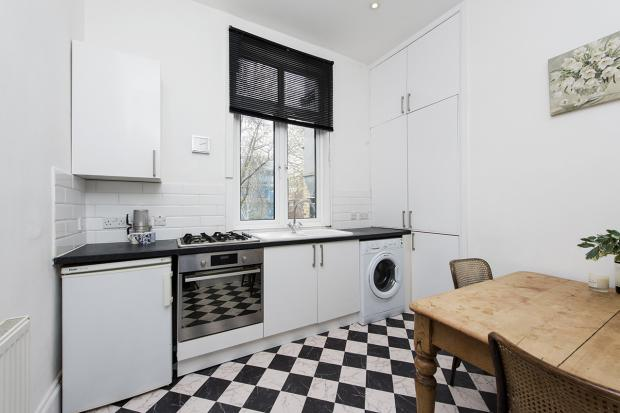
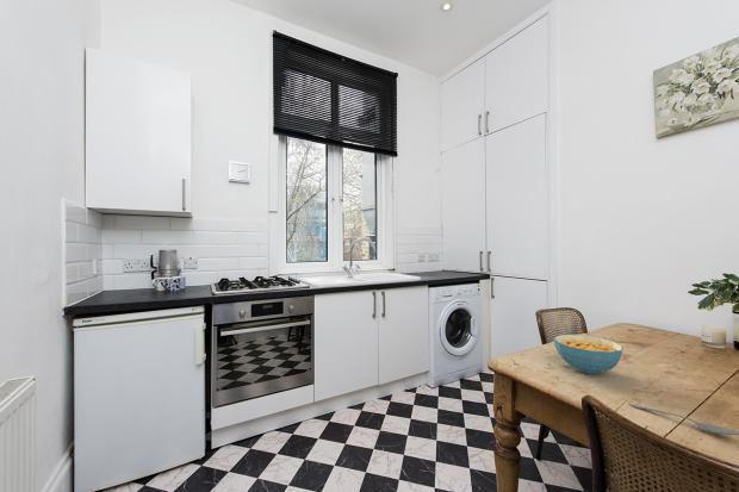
+ cereal bowl (586, 356)
+ spoon (678, 416)
